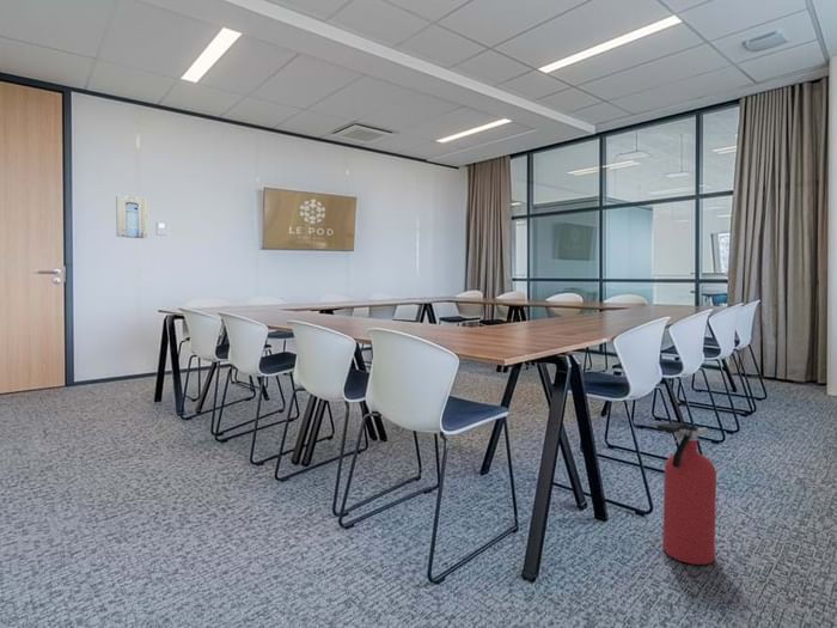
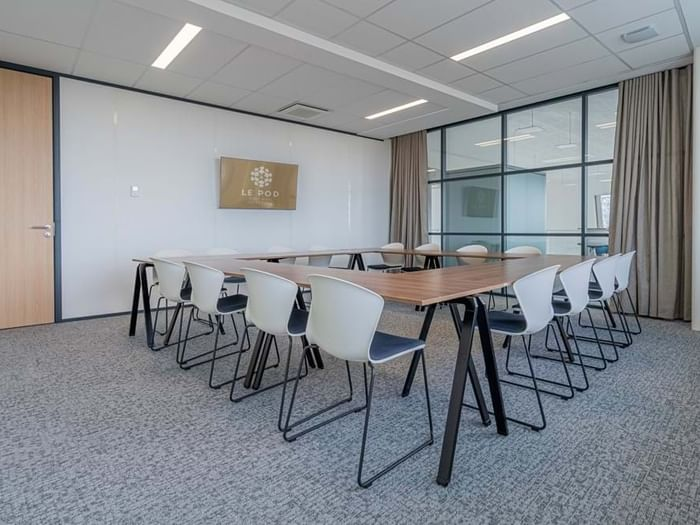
- fire extinguisher (683, 488)
- wall art (132, 217)
